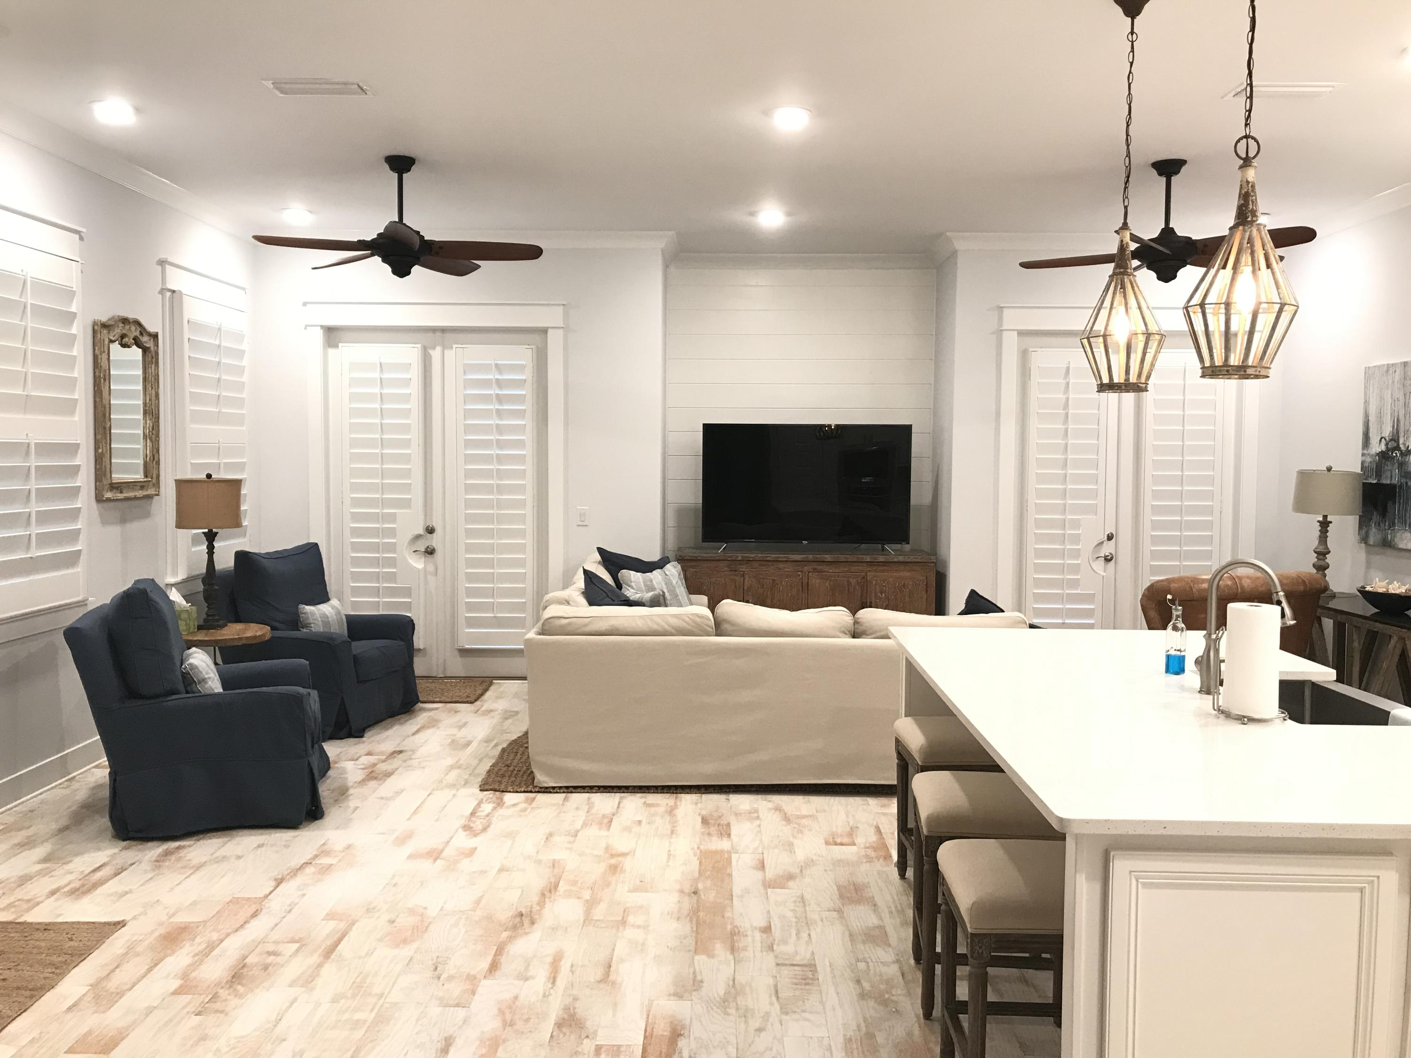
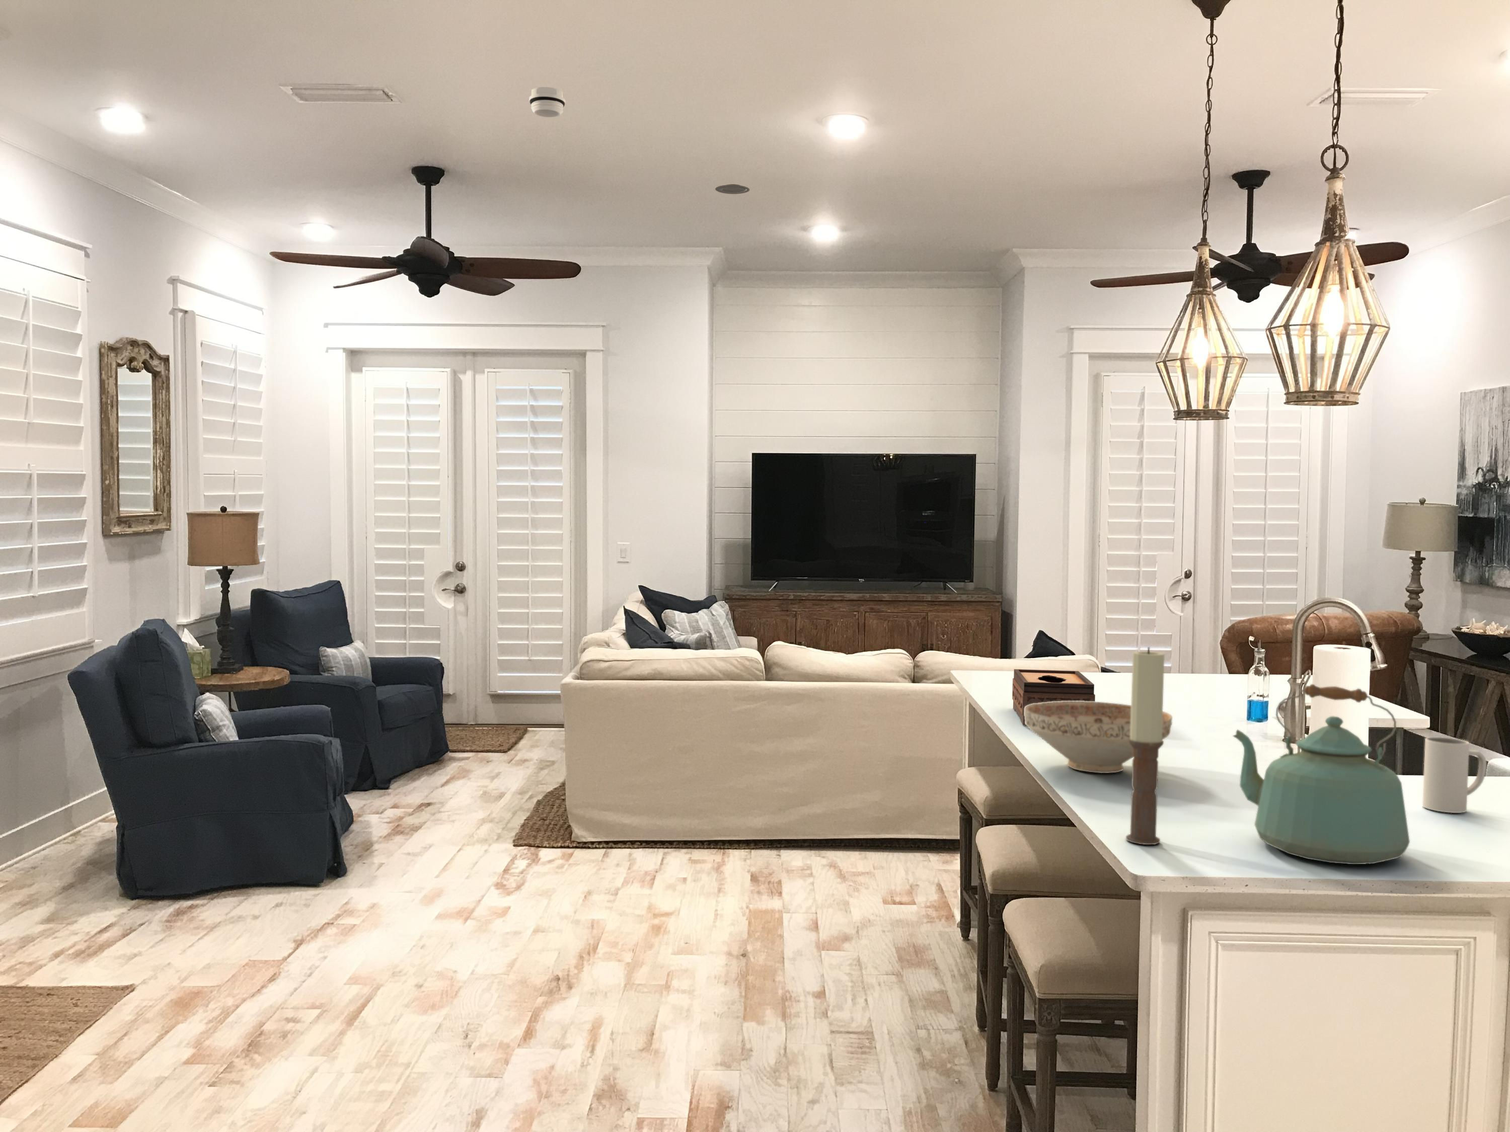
+ tissue box (1051, 697)
+ decorative bowl (1096, 740)
+ candle (1146, 743)
+ mug (1455, 774)
+ recessed light (732, 187)
+ smoke detector (547, 102)
+ kettle (1317, 766)
